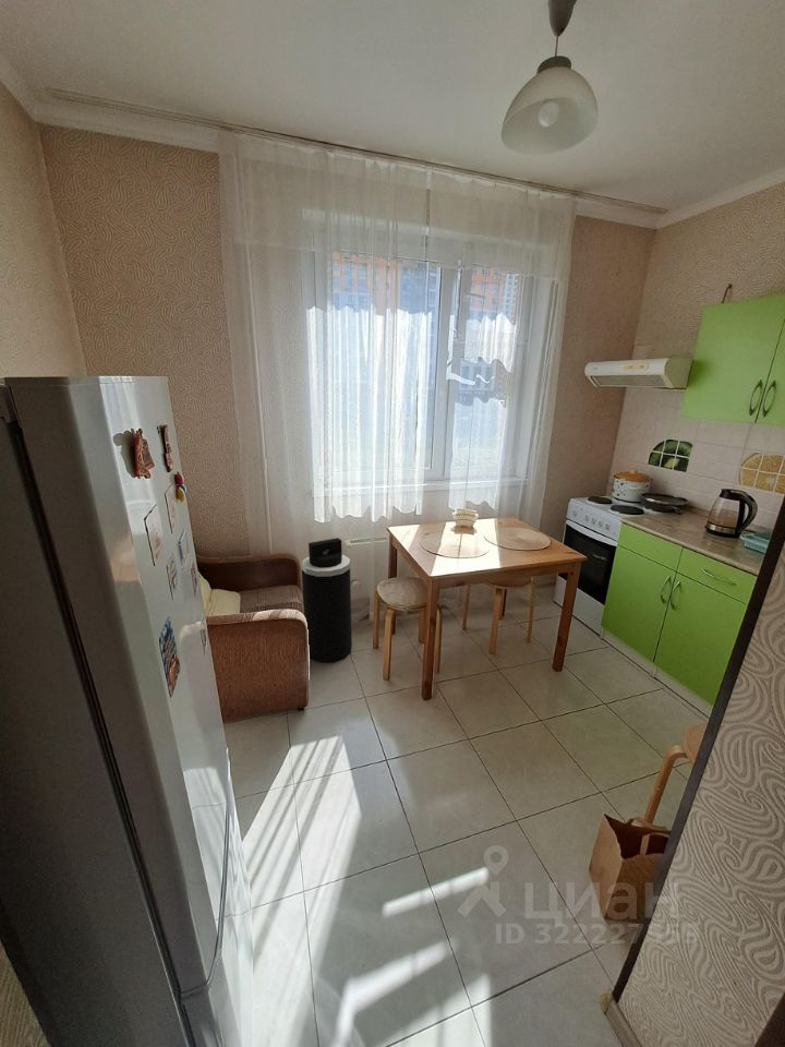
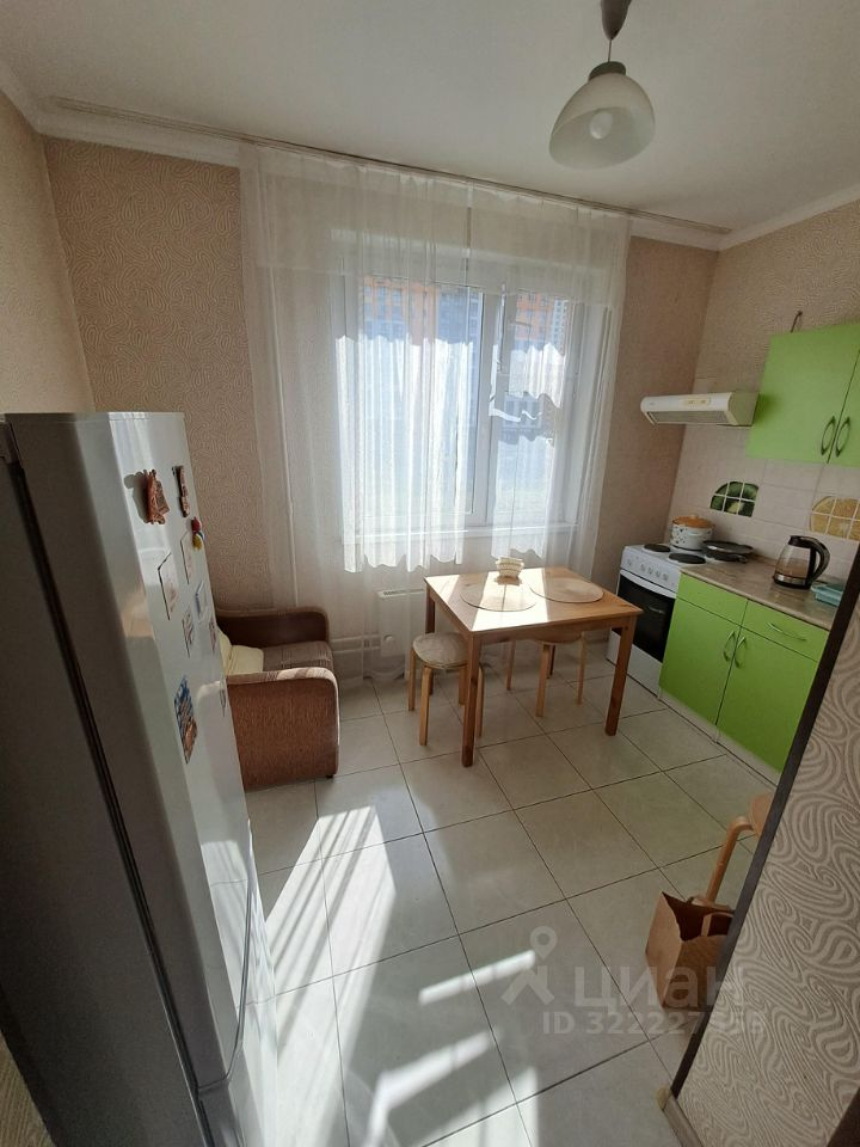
- trash can (327, 598)
